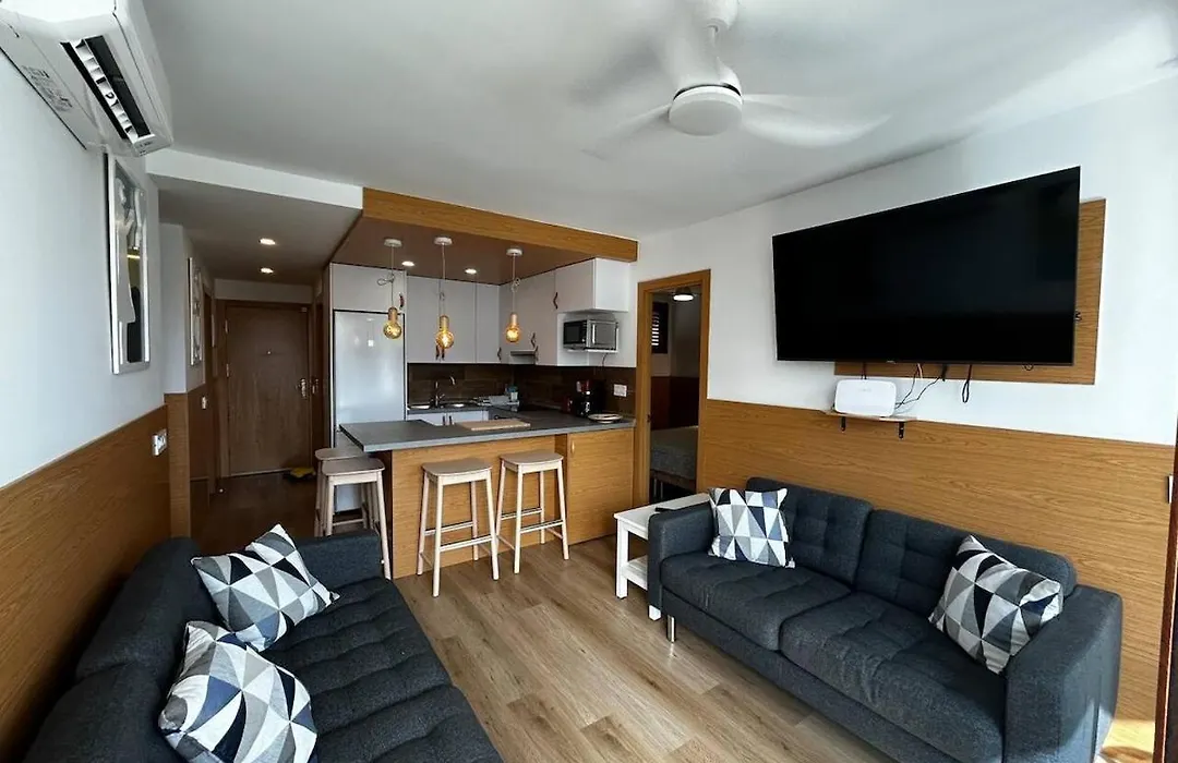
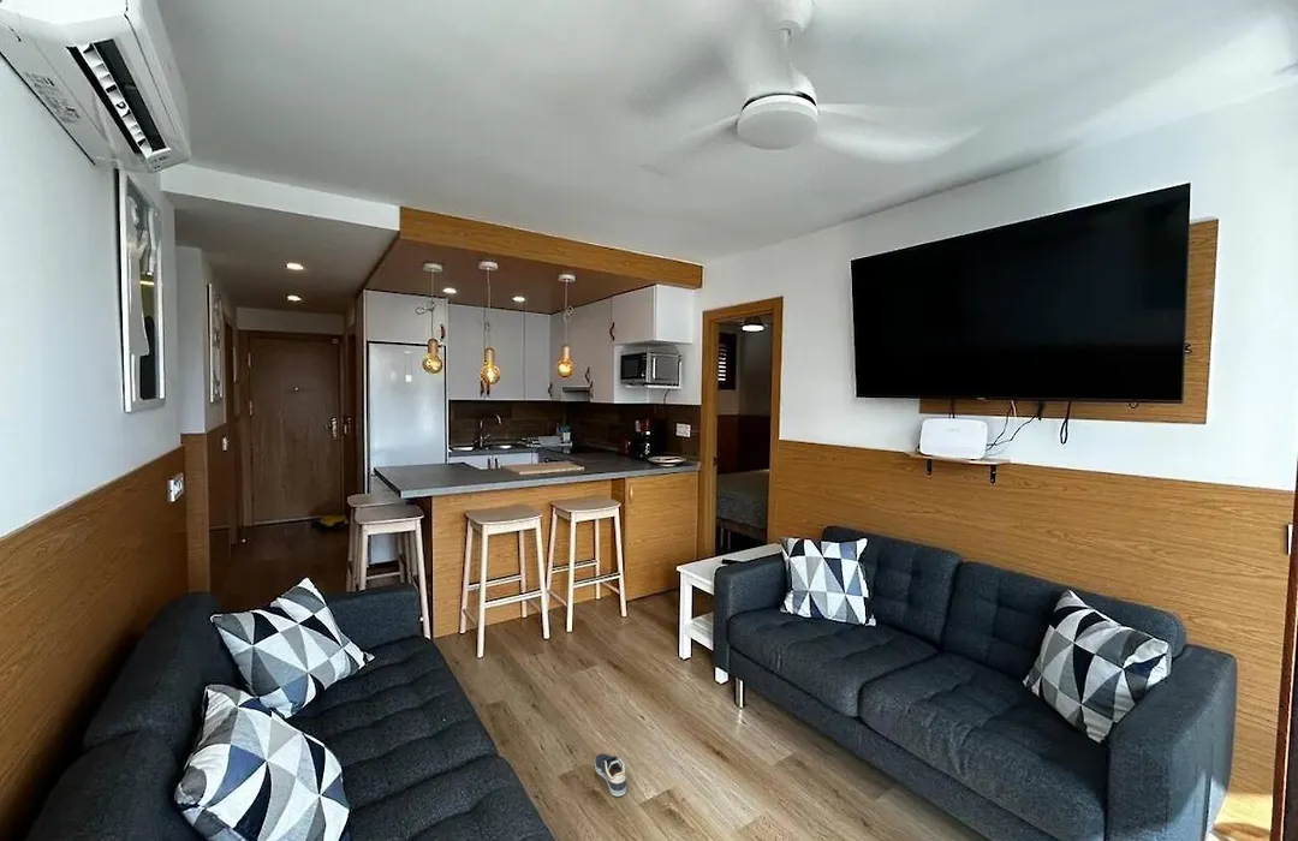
+ sneaker (611, 767)
